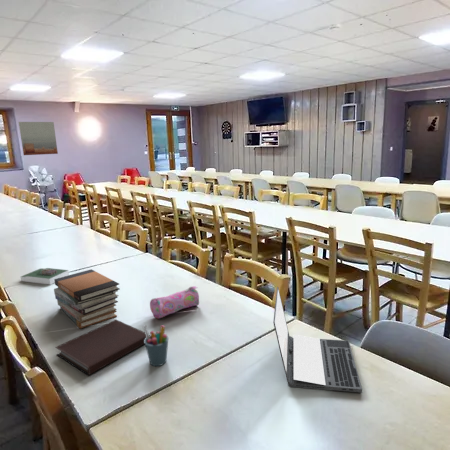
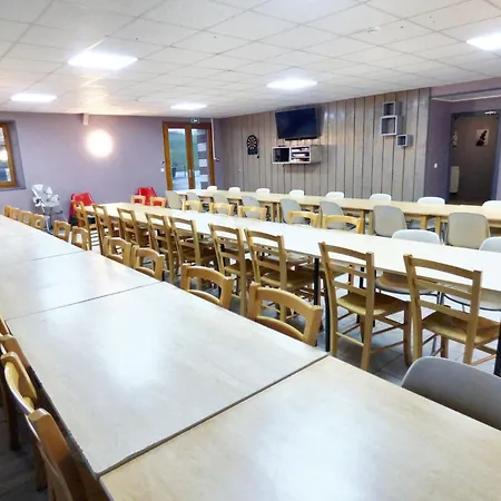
- book stack (86, 296)
- notebook (104, 344)
- laptop (315, 338)
- book (44, 273)
- pen holder (157, 344)
- pencil case (175, 301)
- wall art (38, 138)
